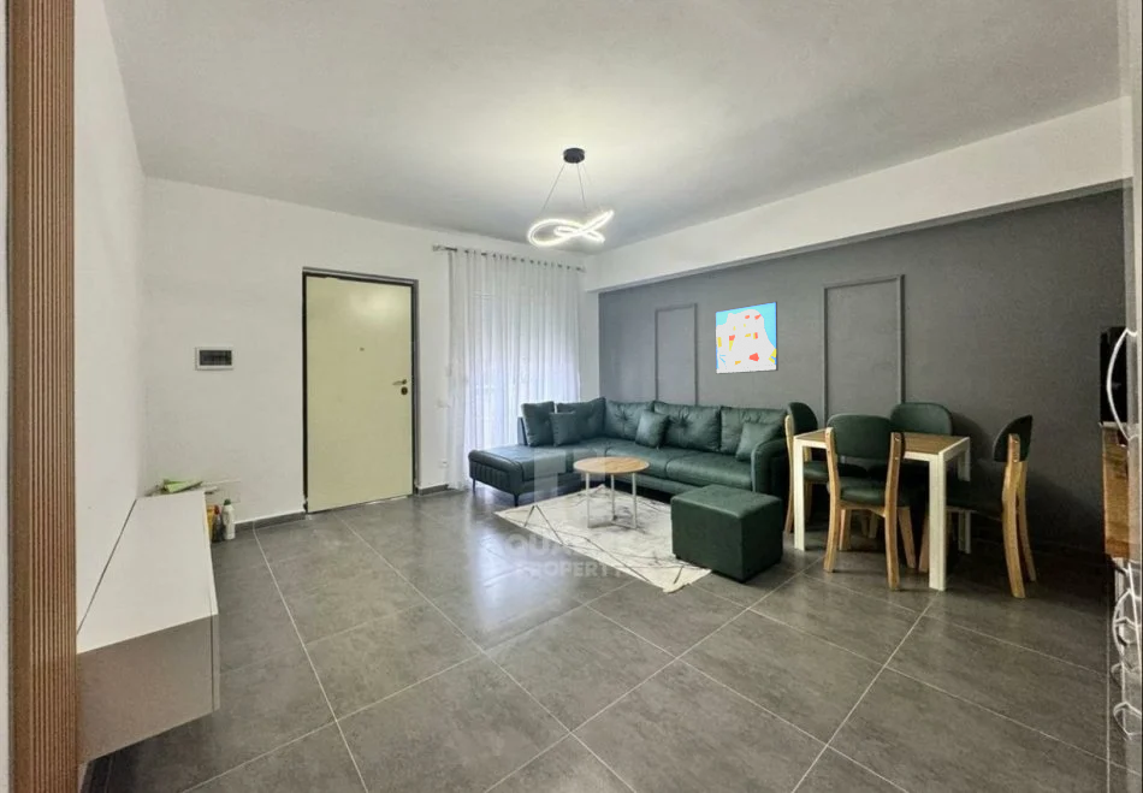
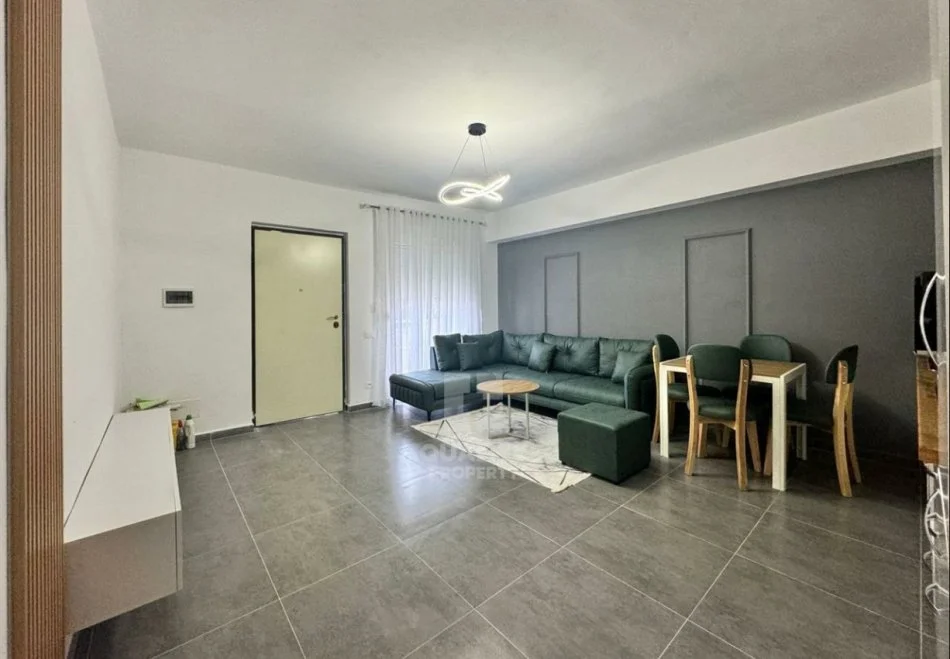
- wall art (745, 339)
